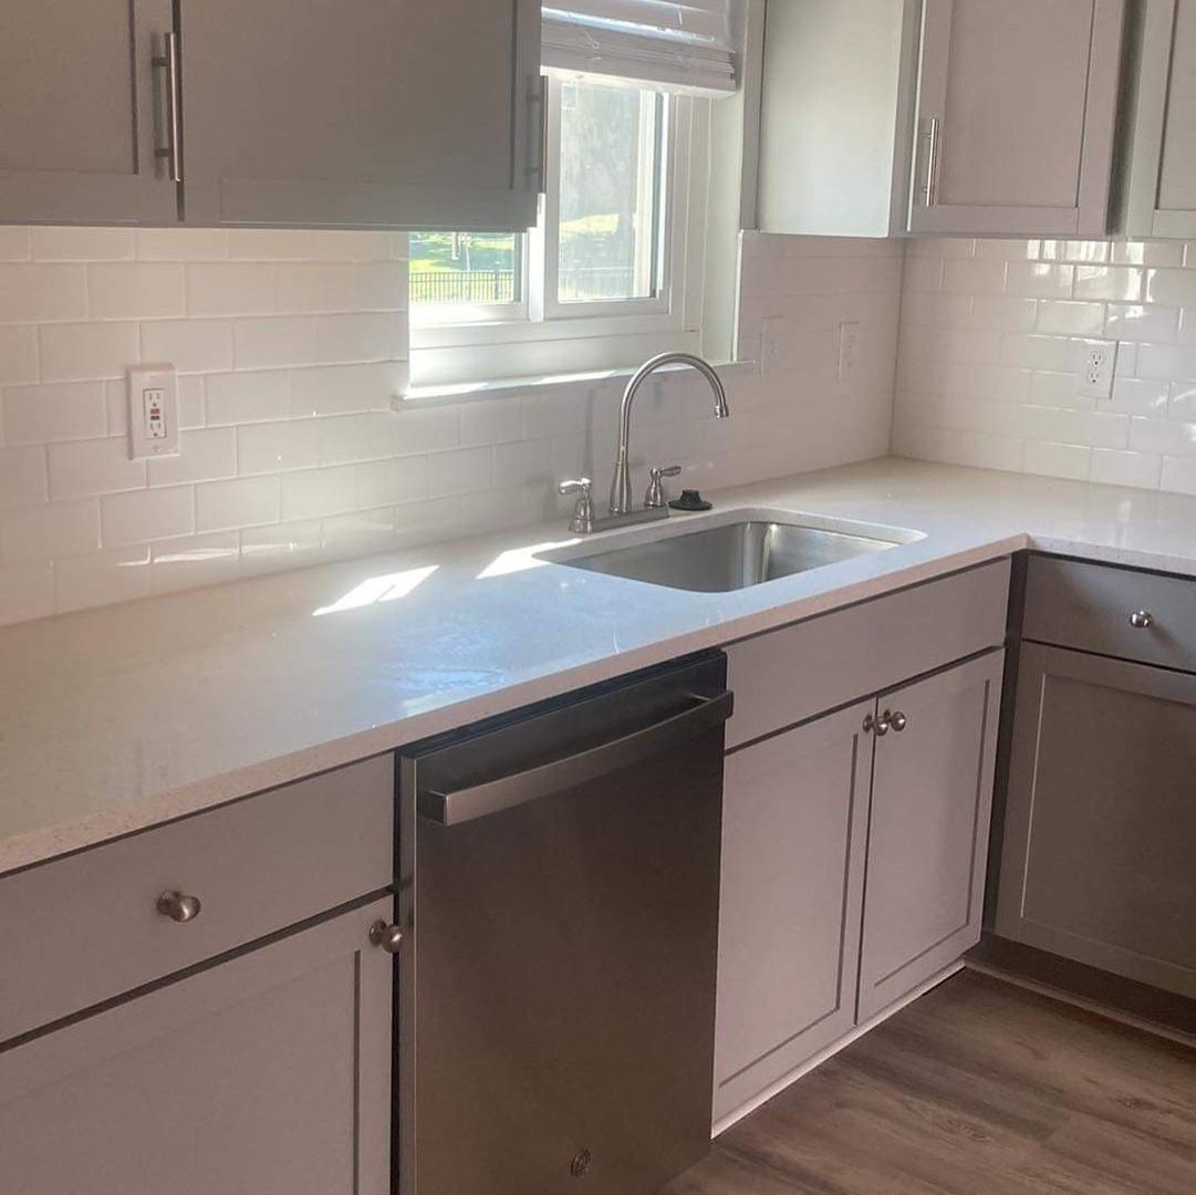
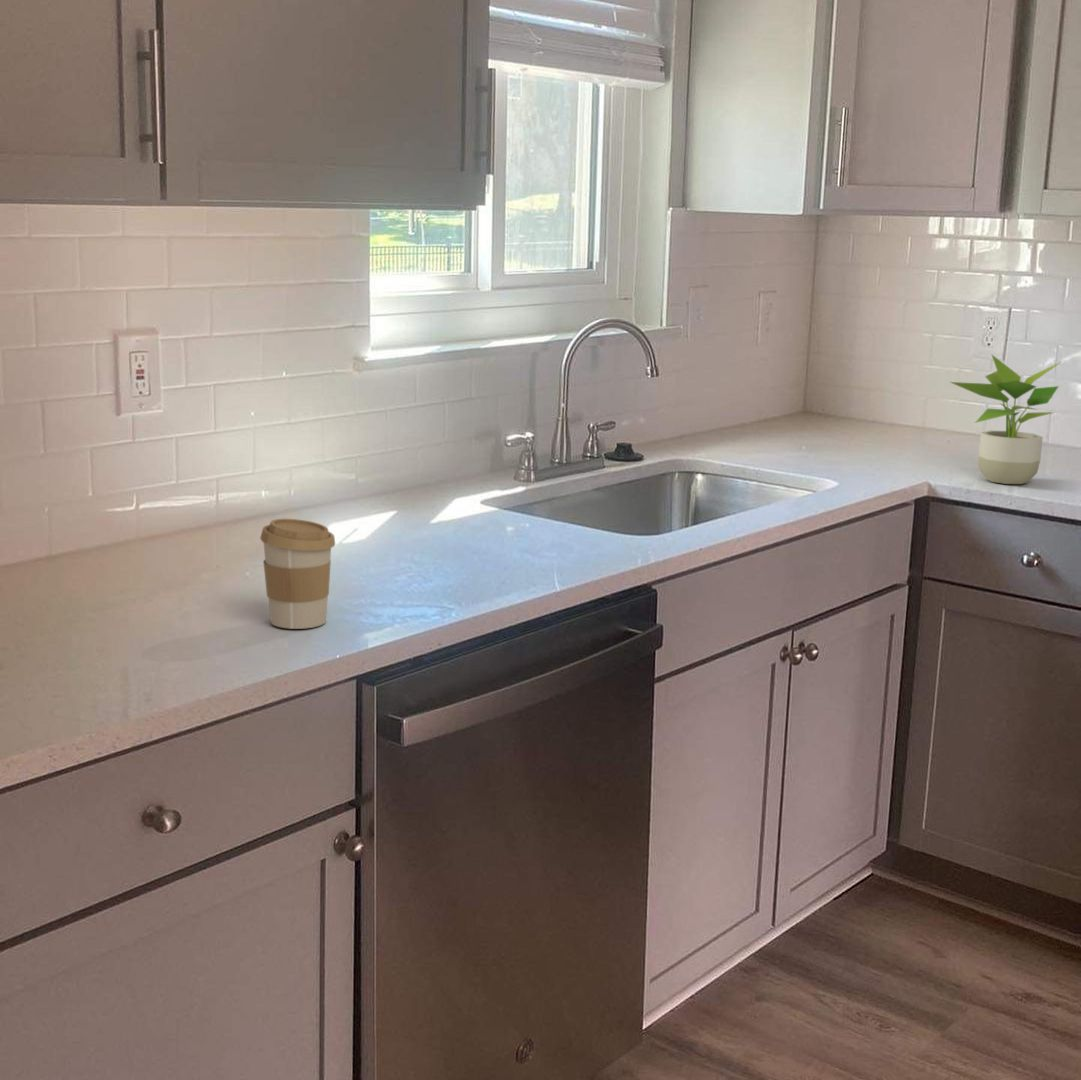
+ coffee cup (298, 571)
+ potted plant (1000, 416)
